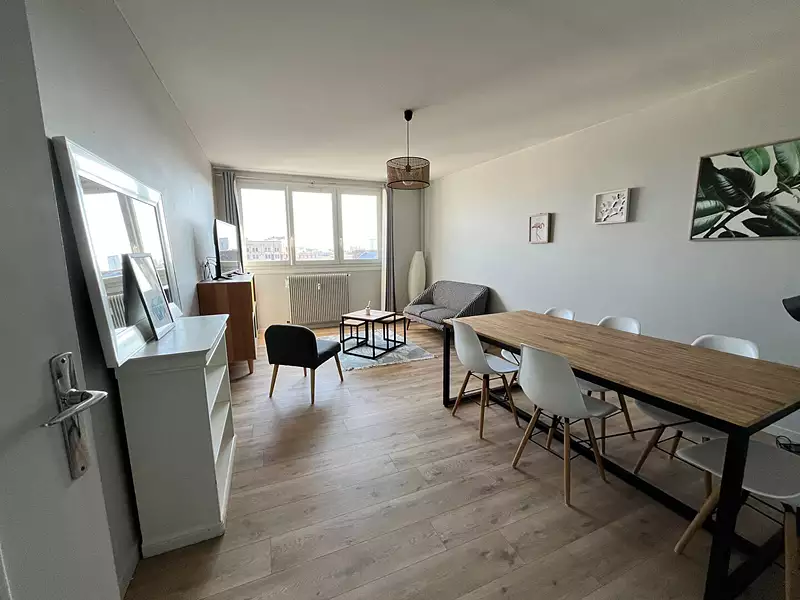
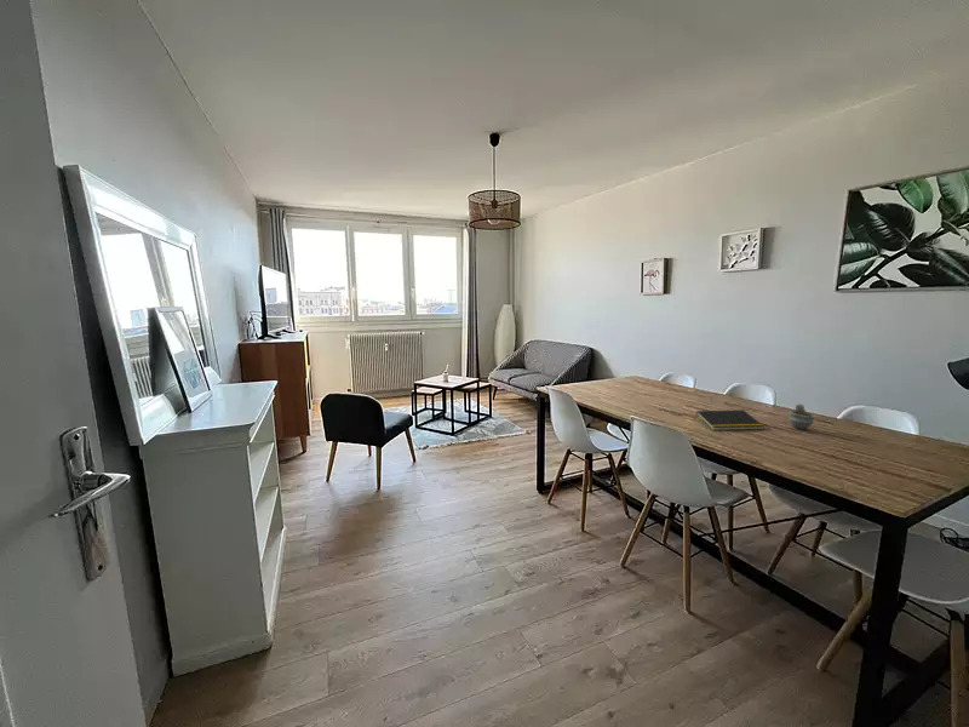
+ cup (802, 417)
+ notepad (728, 419)
